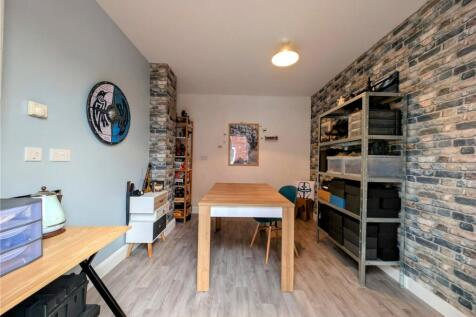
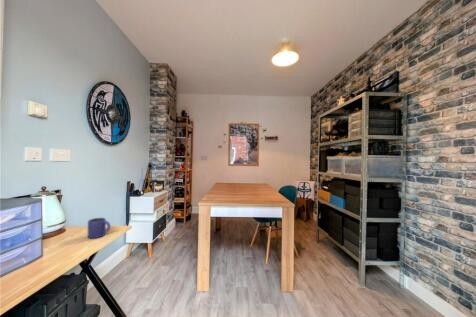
+ mug (99, 227)
